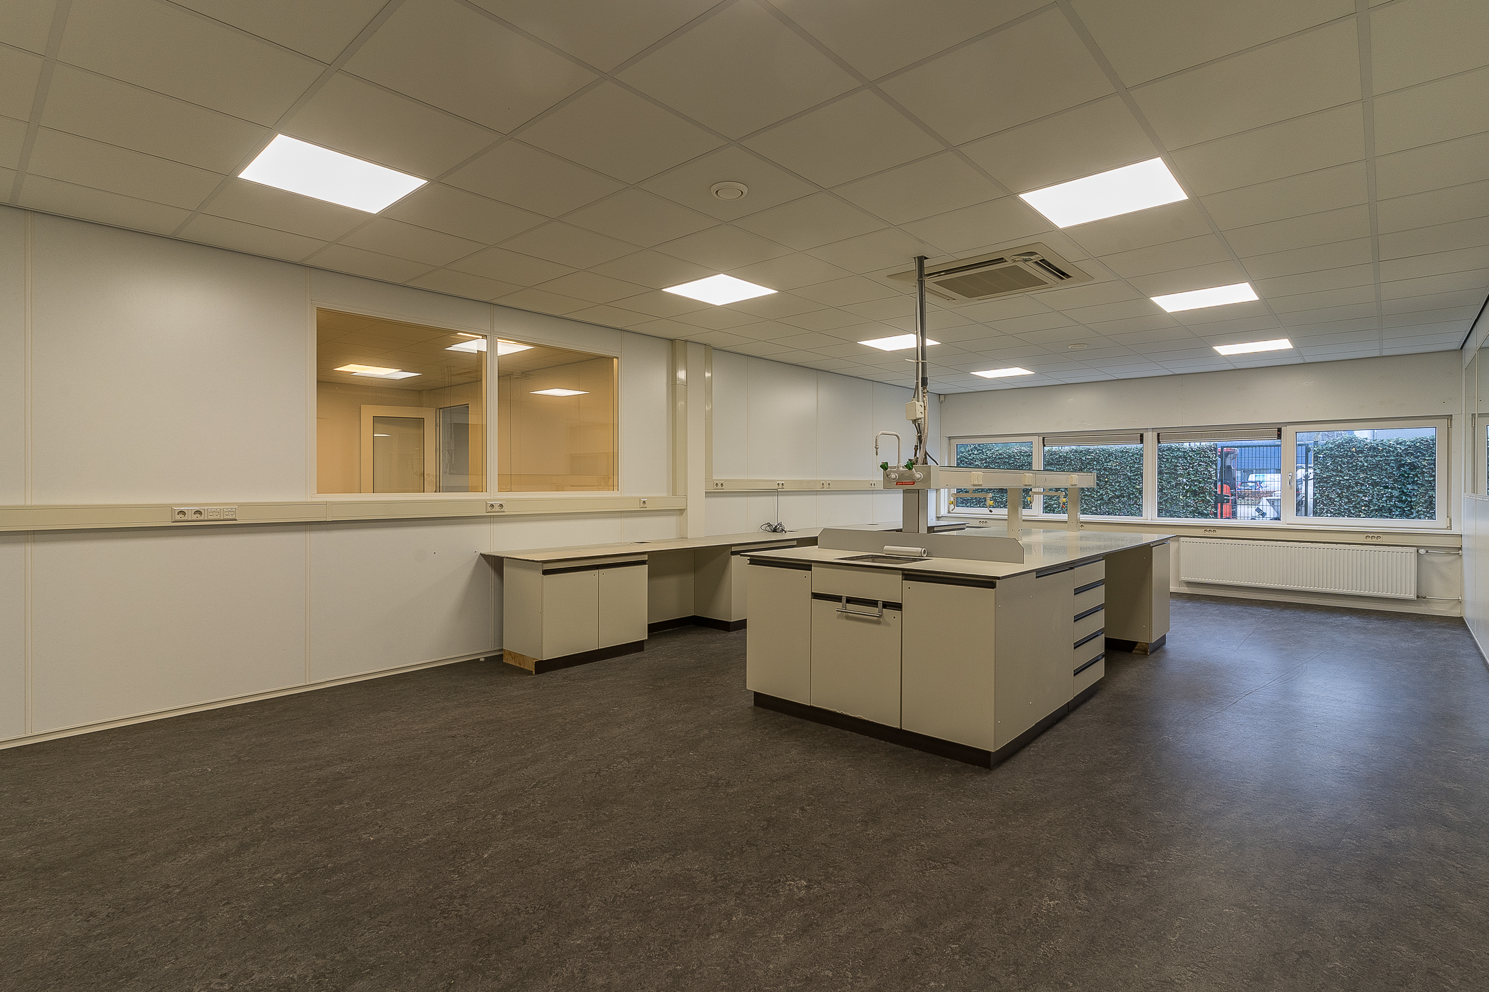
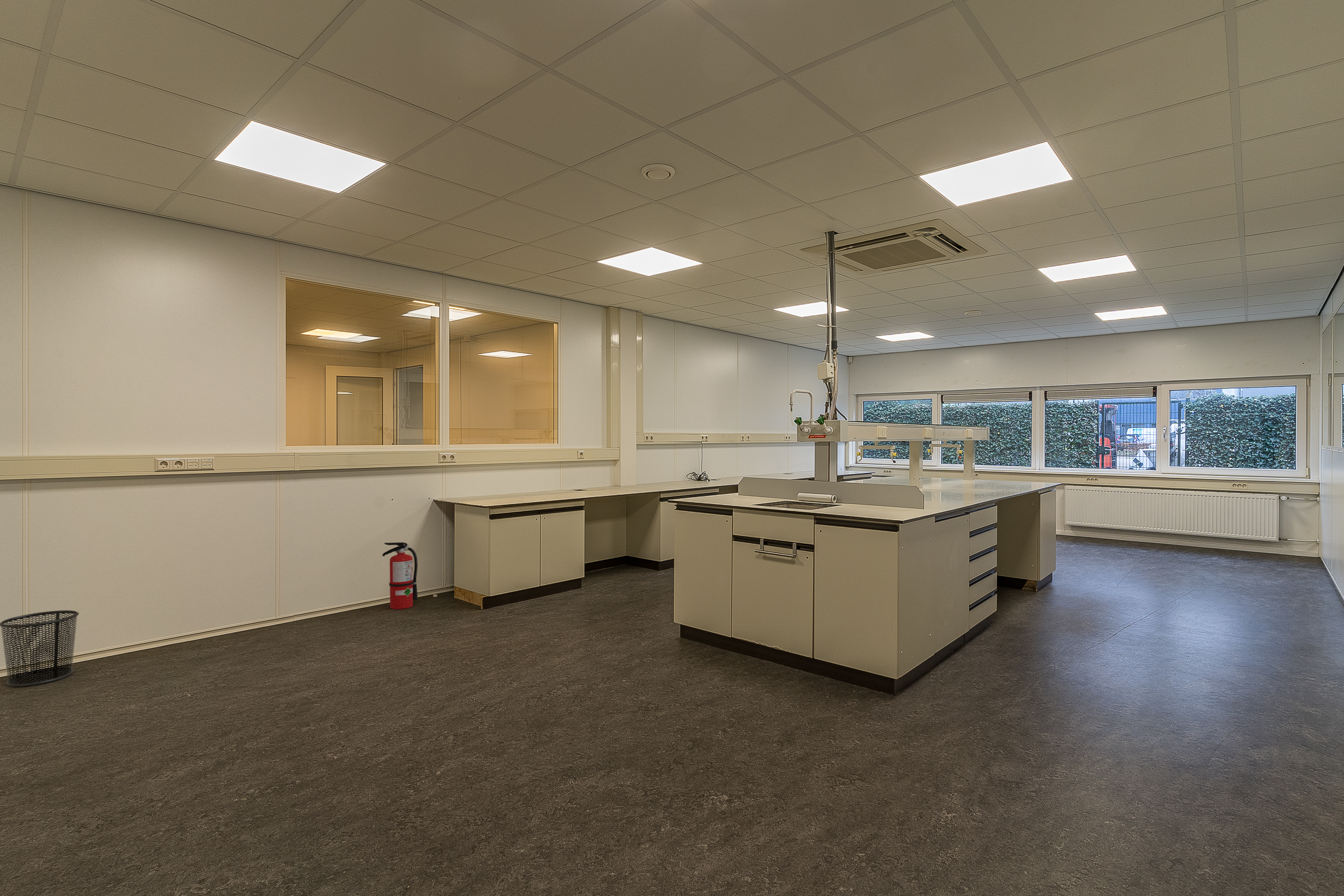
+ fire extinguisher (402, 574)
+ waste bin (40, 647)
